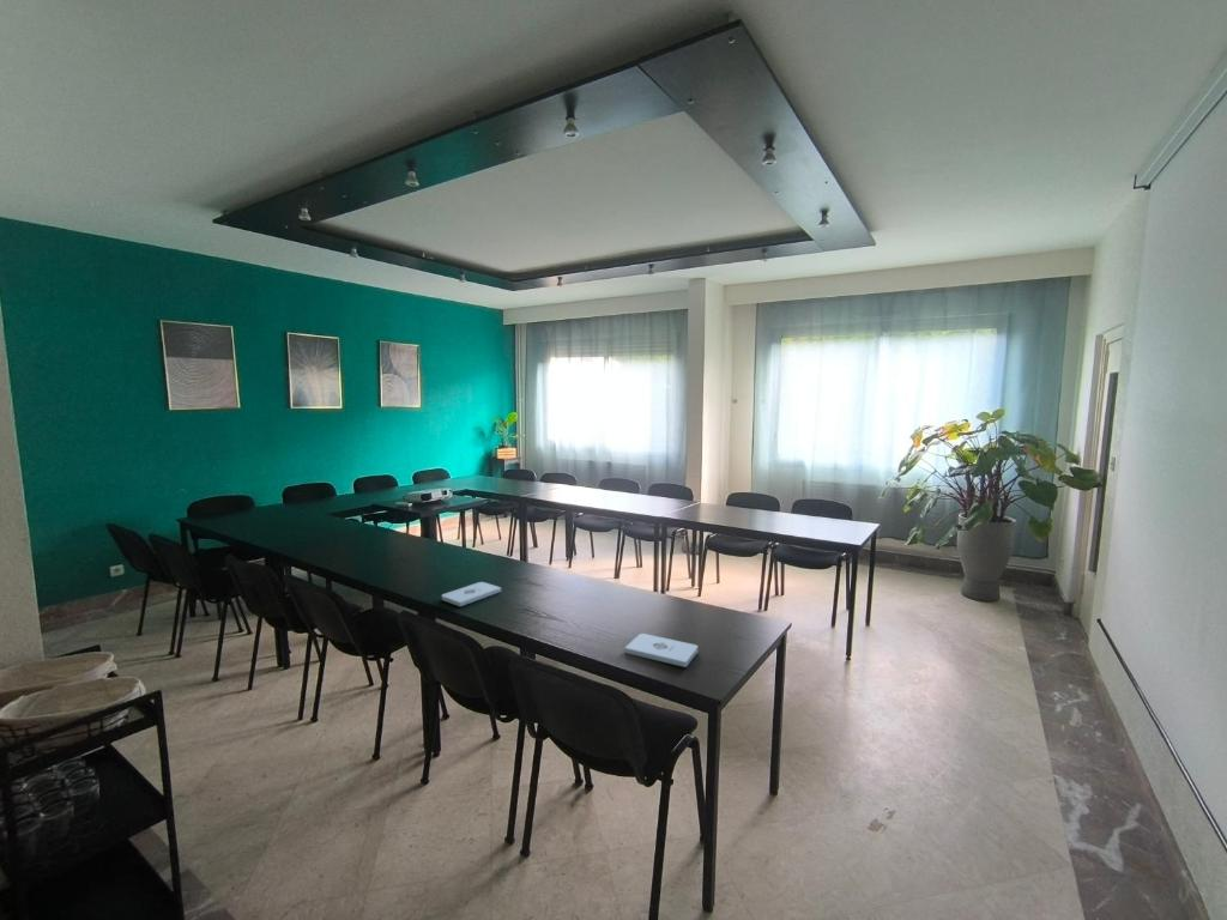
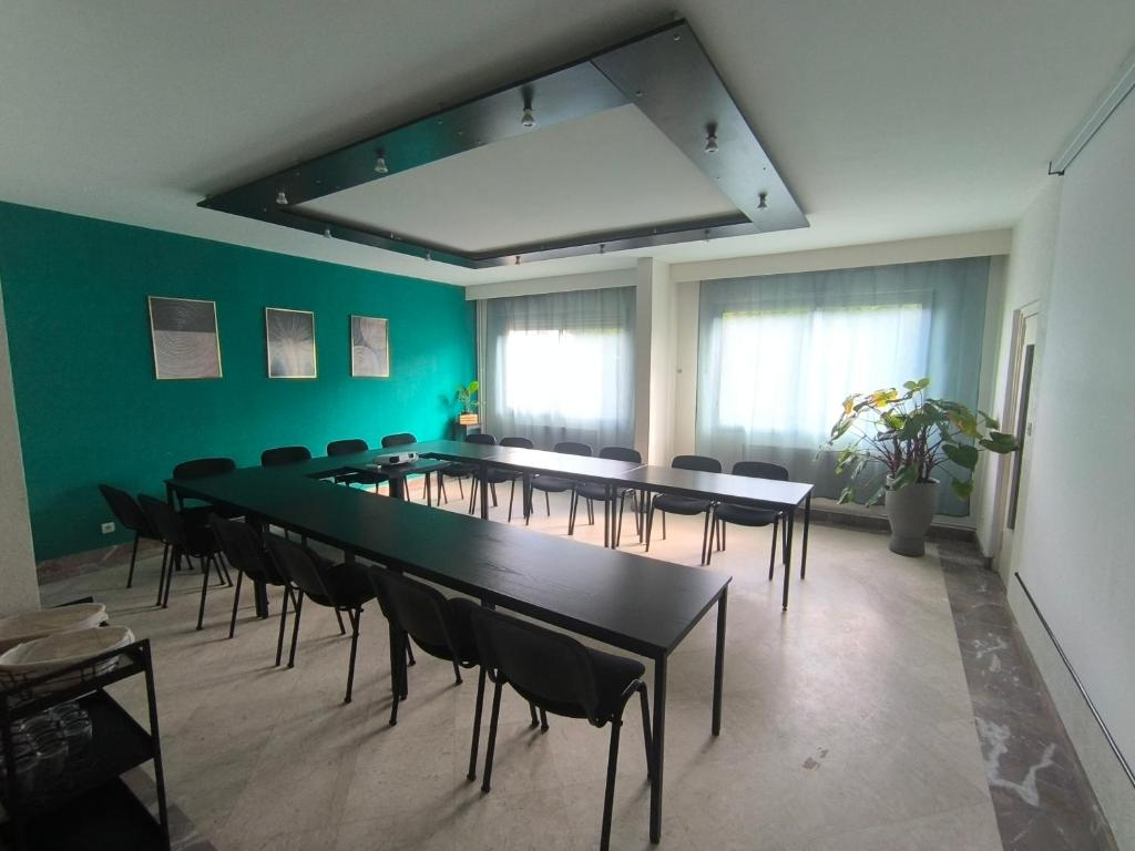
- notepad (471, 593)
- notepad (661, 648)
